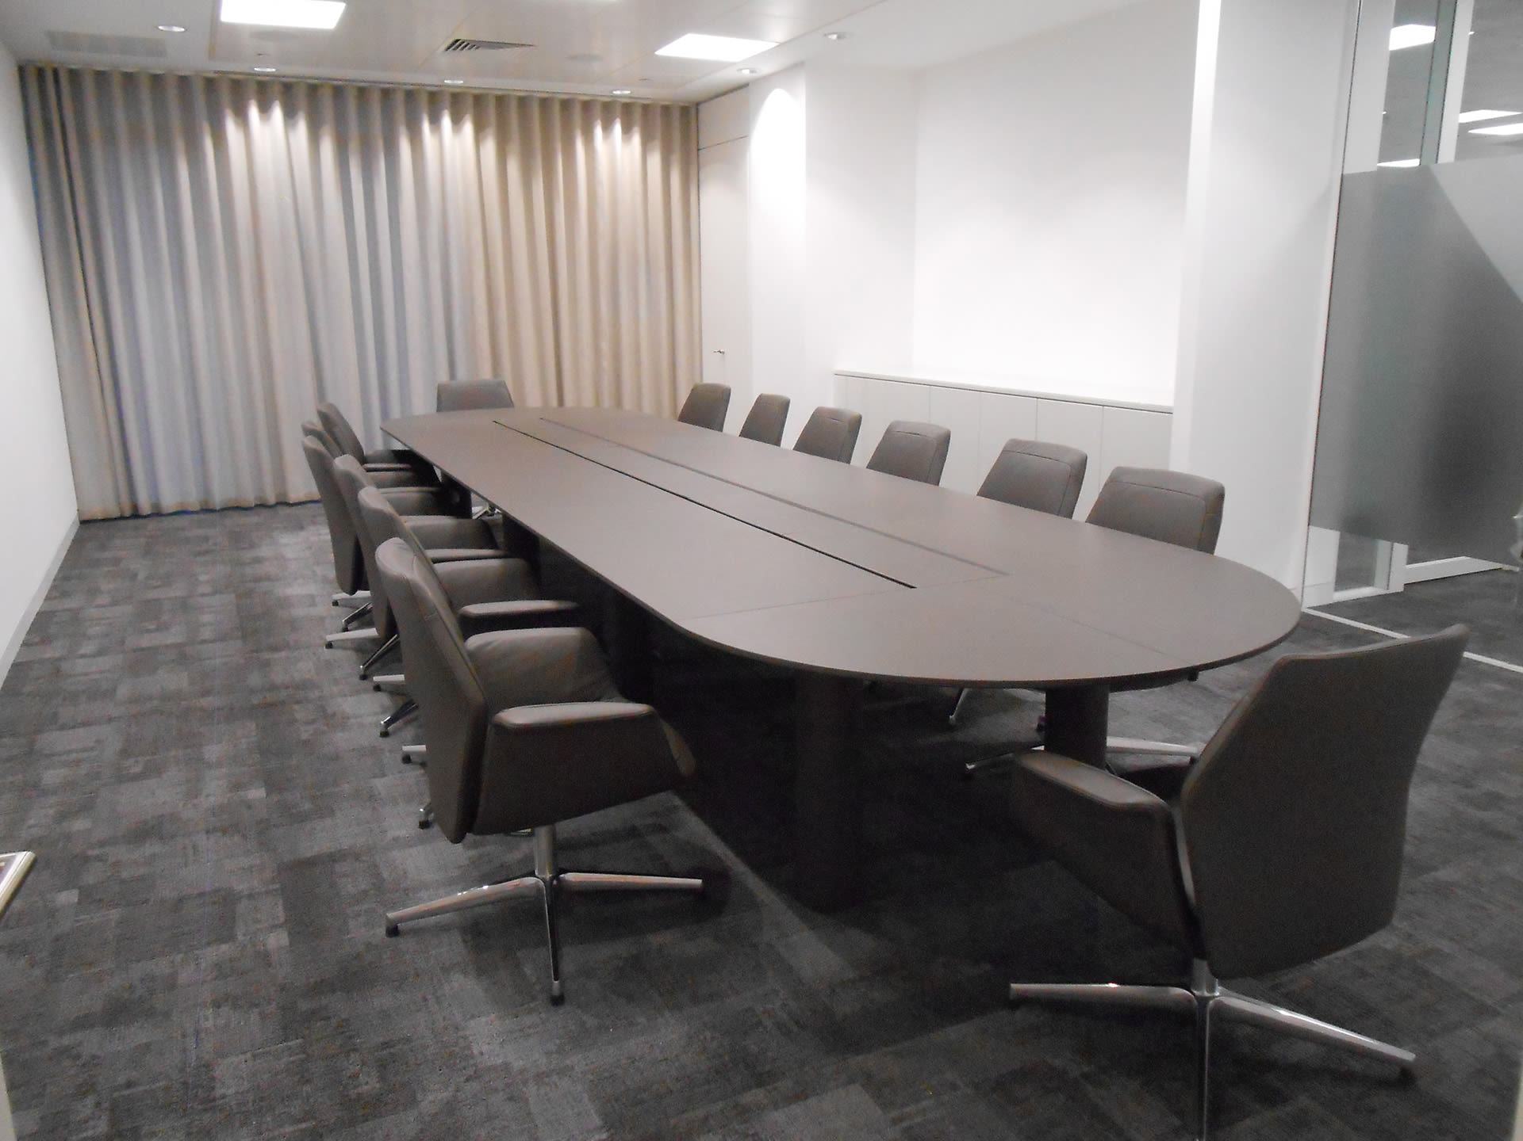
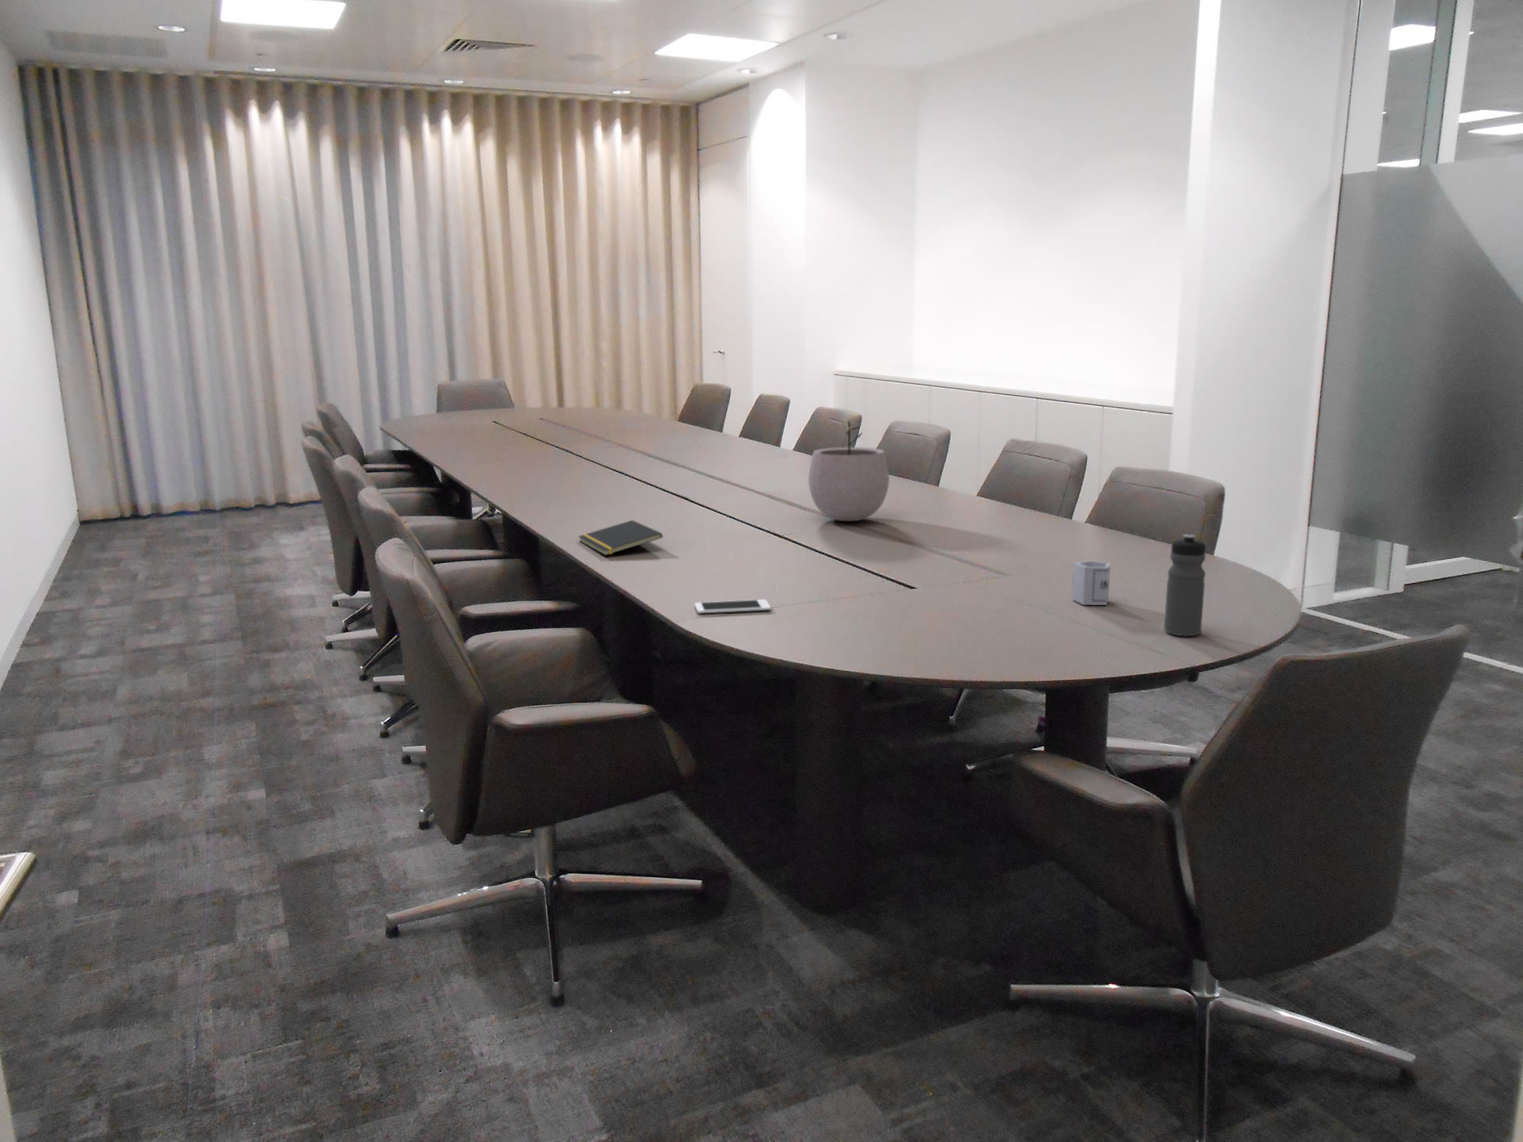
+ water bottle (1185, 584)
+ plant pot (848, 470)
+ notepad (620, 537)
+ cup (1089, 582)
+ cell phone (733, 606)
